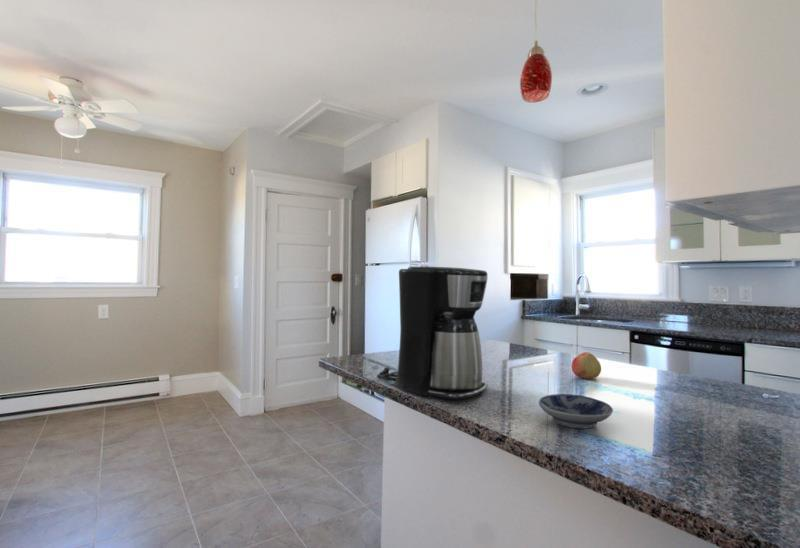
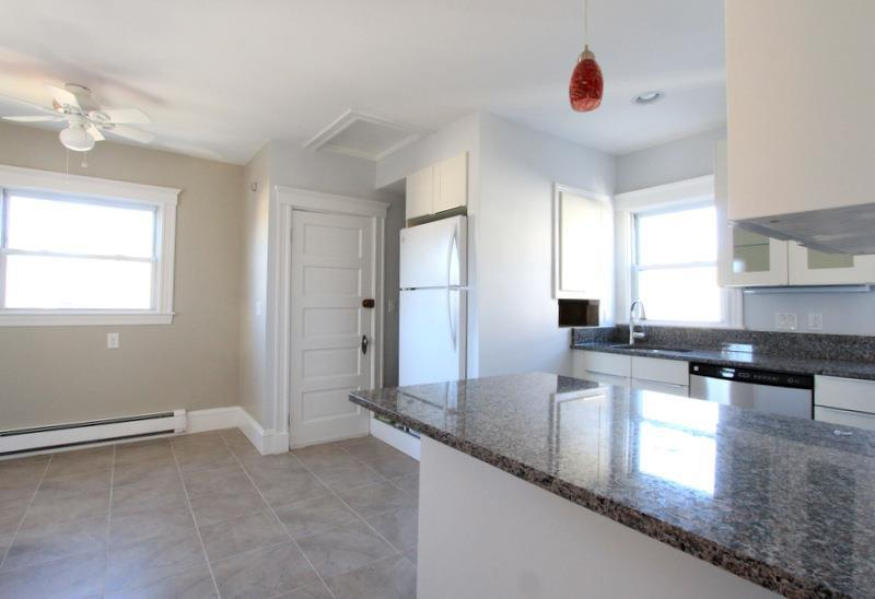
- apple (586, 364)
- bowl (574, 412)
- coffee maker (436, 325)
